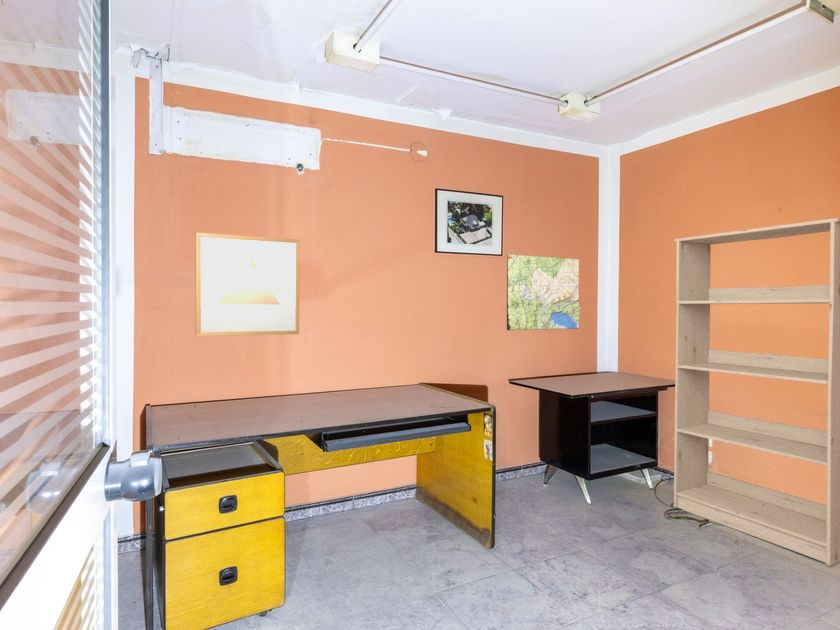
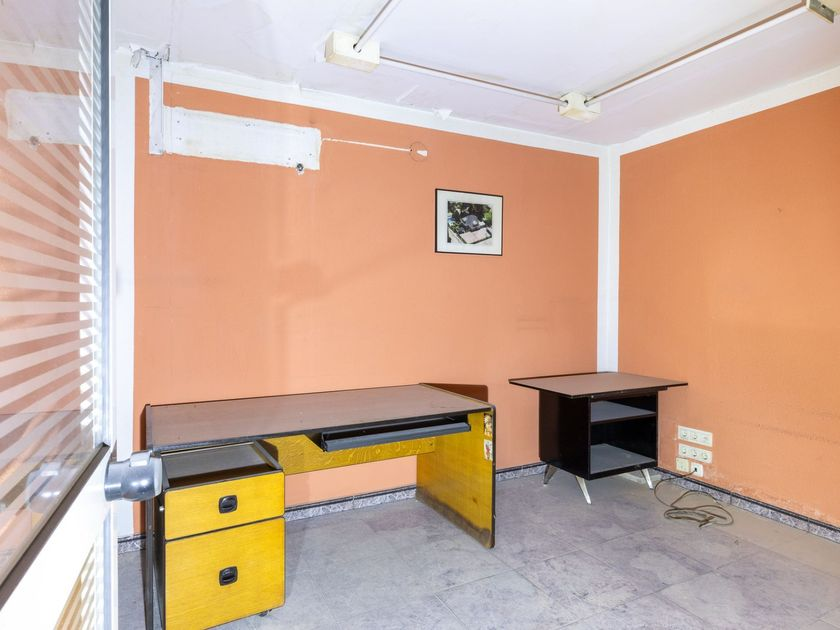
- bookcase (760, 376)
- road map (546, 293)
- wall art (249, 285)
